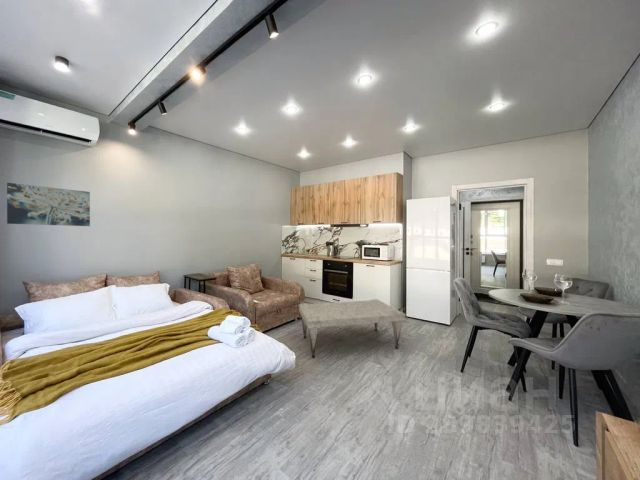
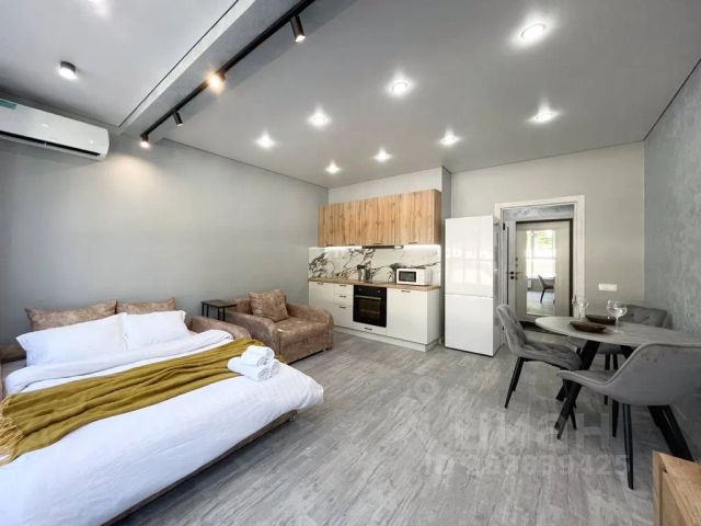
- coffee table (348, 324)
- wall art (52, 206)
